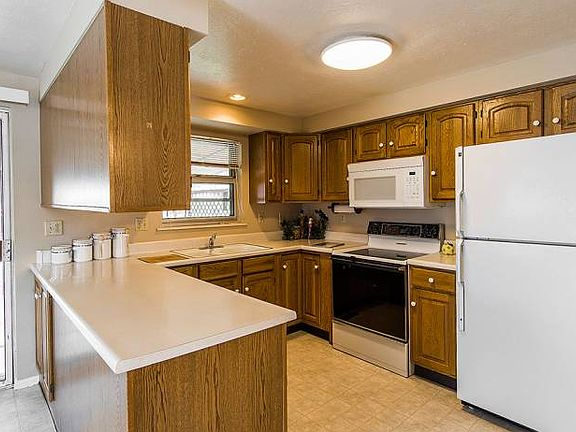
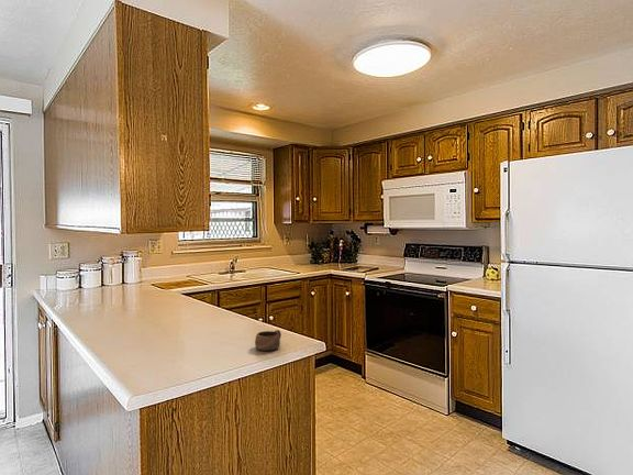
+ cup (270, 339)
